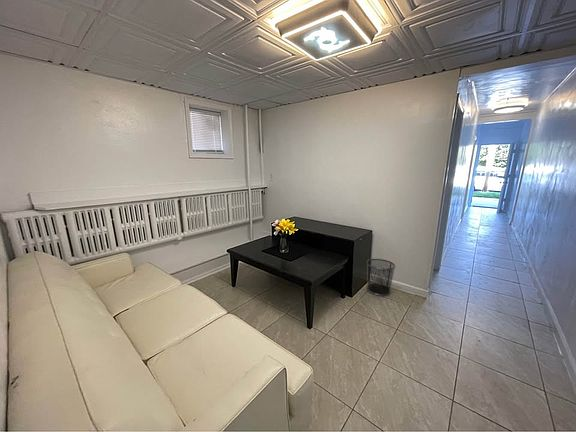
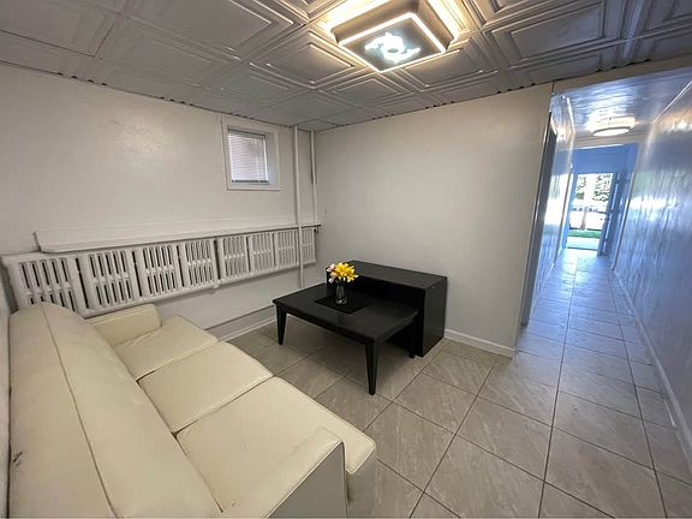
- waste bin (379, 277)
